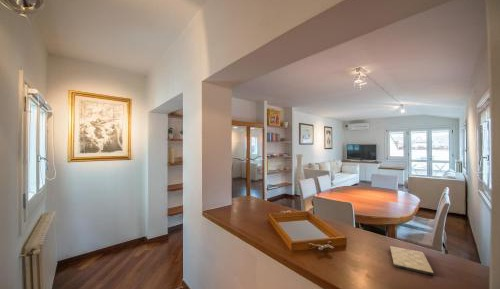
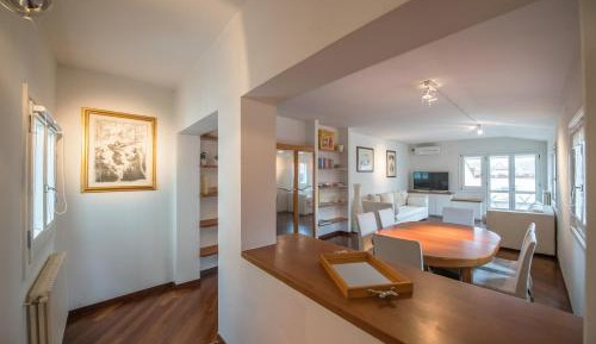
- cutting board (409, 259)
